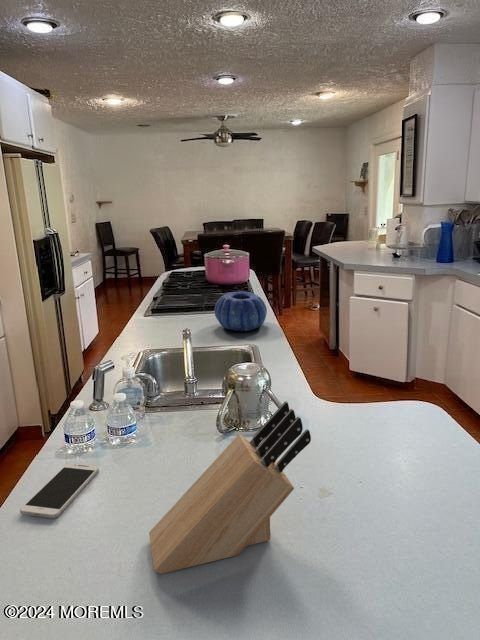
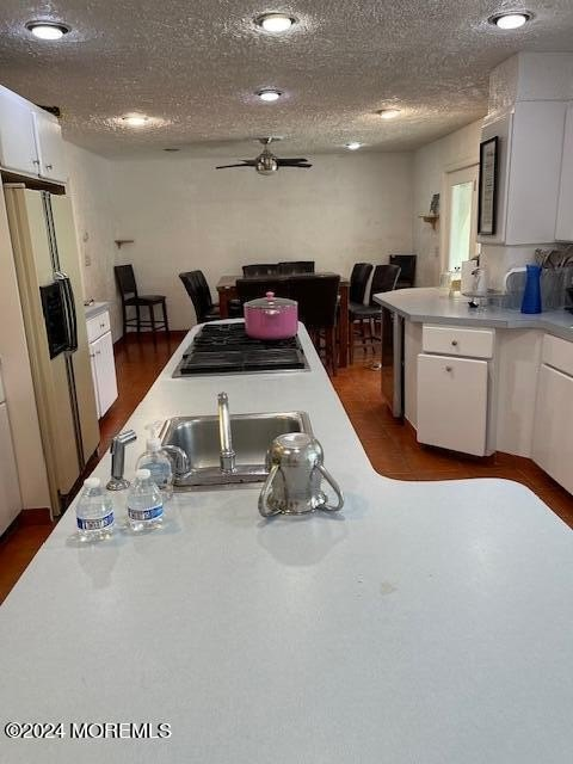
- knife block (229, 479)
- decorative bowl (240, 310)
- smartphone (62, 488)
